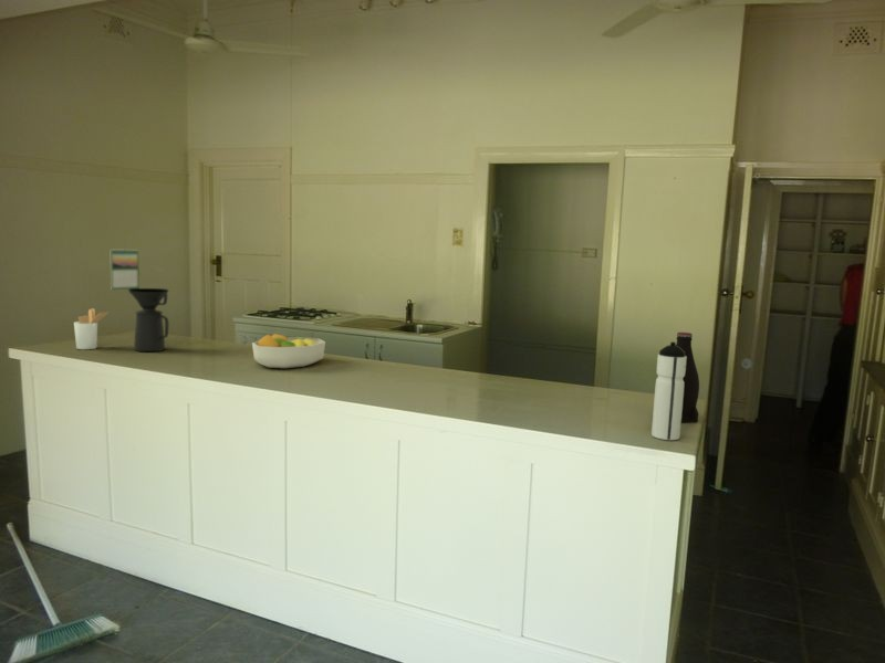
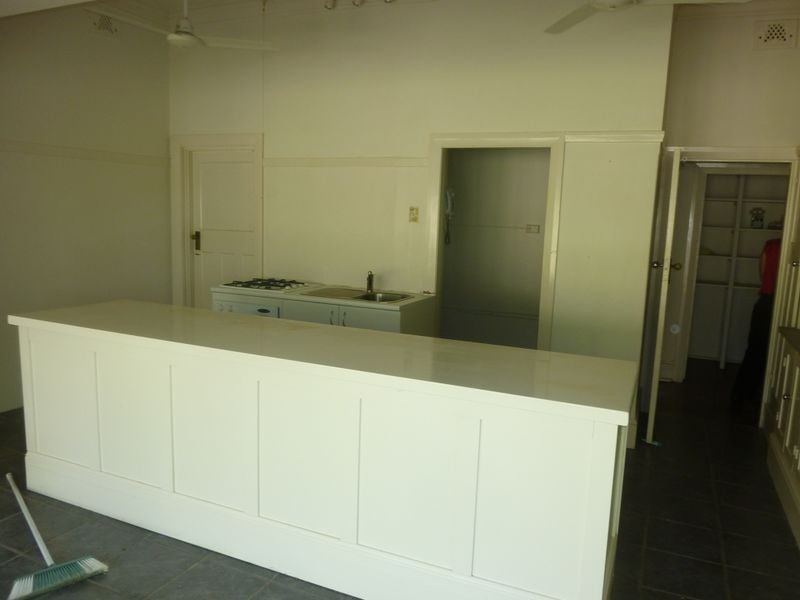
- bottle (683, 377)
- fruit bowl (289, 348)
- coffee maker (148, 319)
- utensil holder (91, 328)
- calendar (125, 269)
- water bottle (669, 389)
